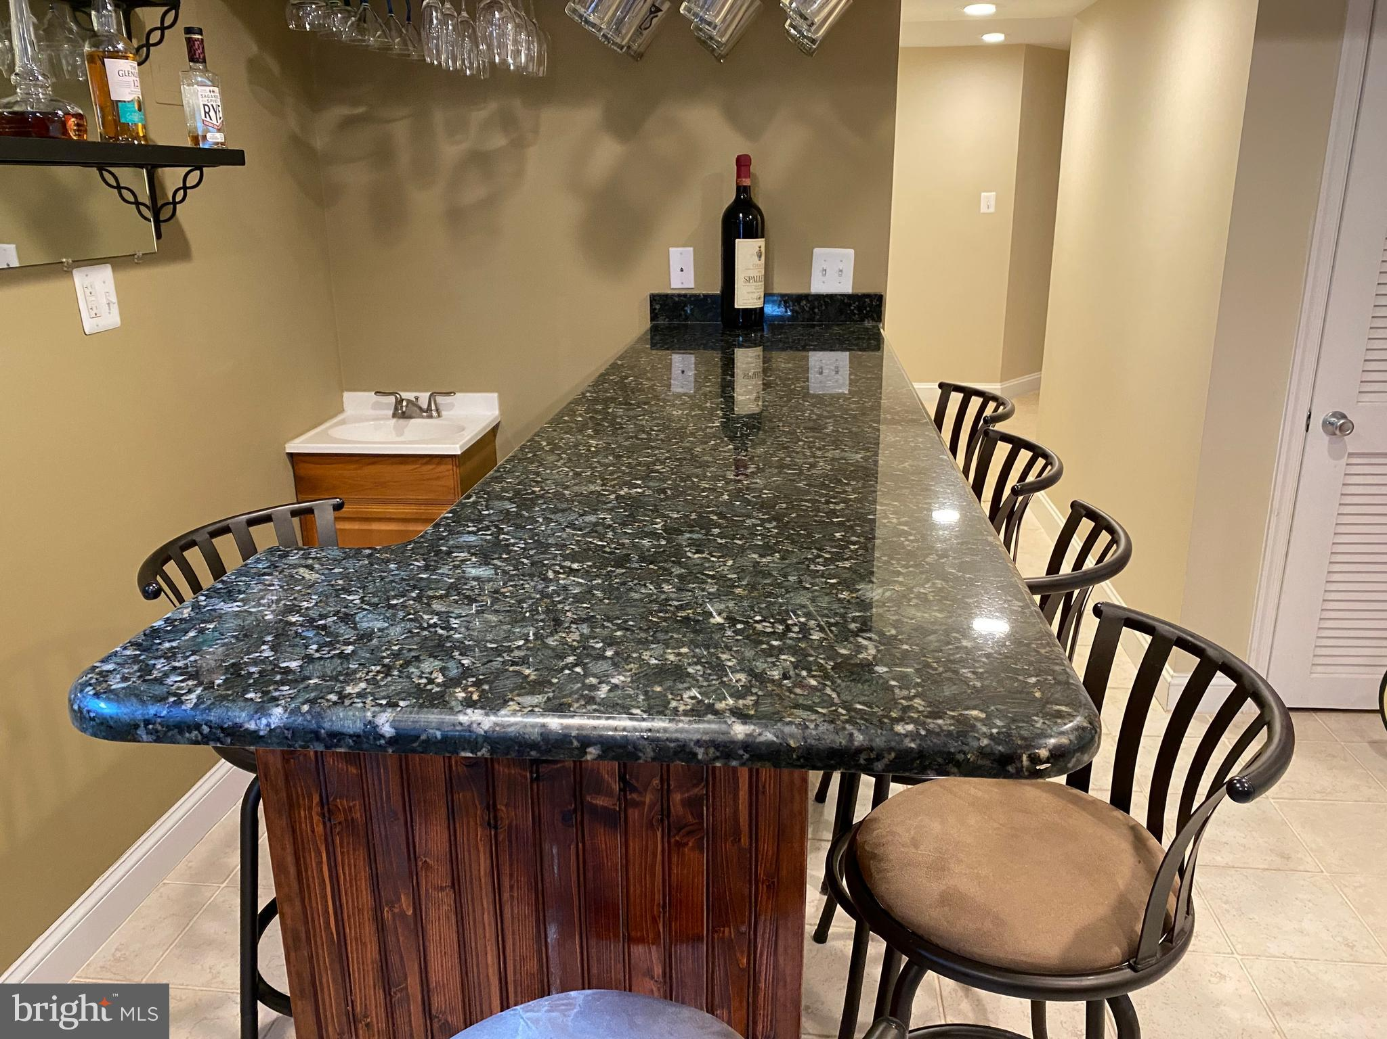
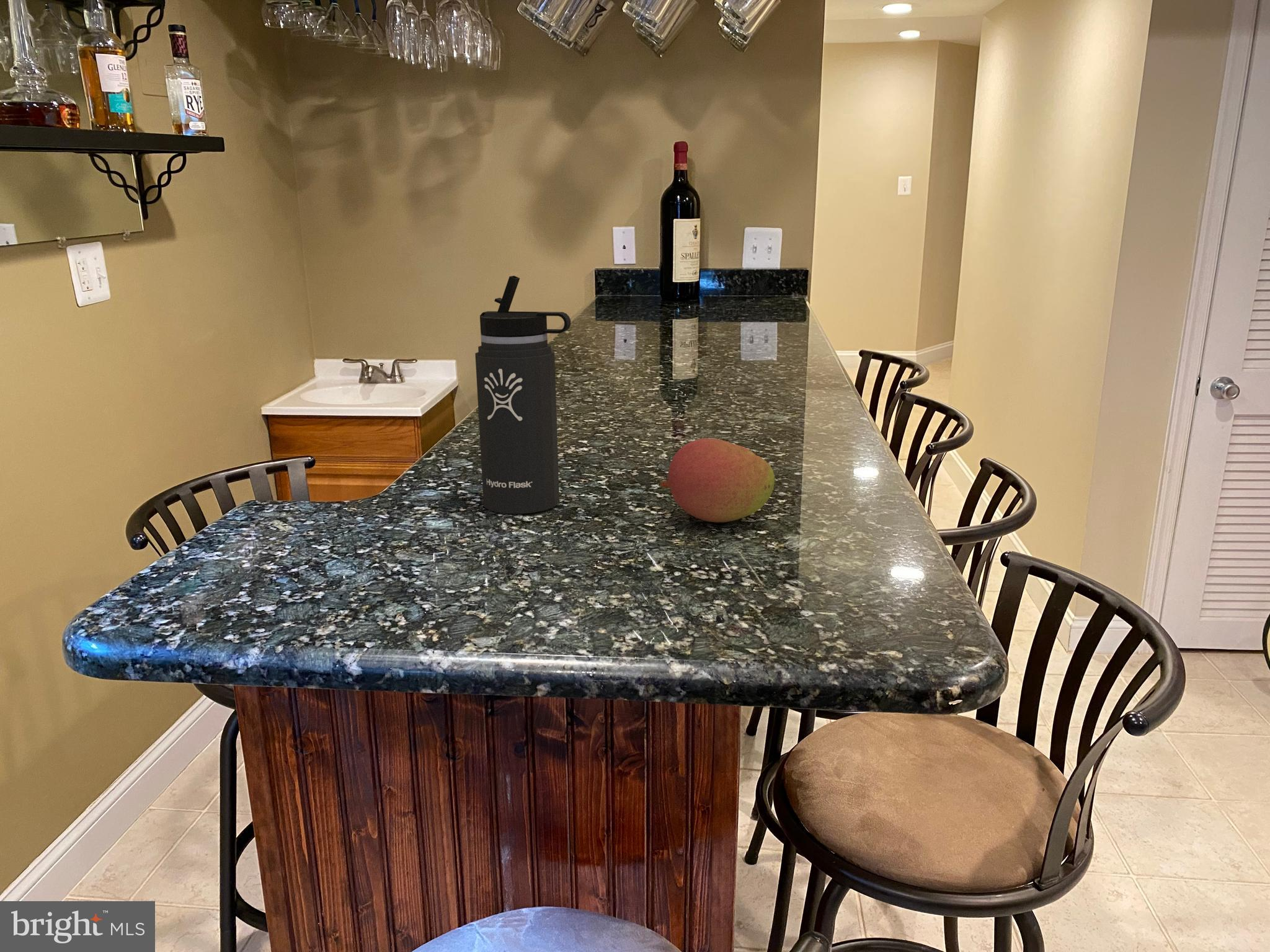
+ fruit (716, 479)
+ thermos bottle (525, 393)
